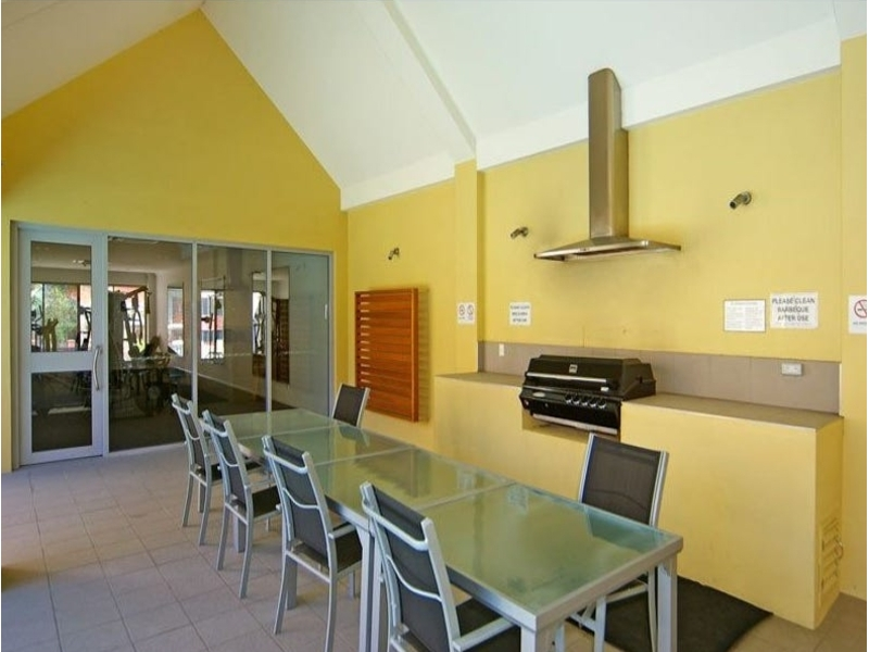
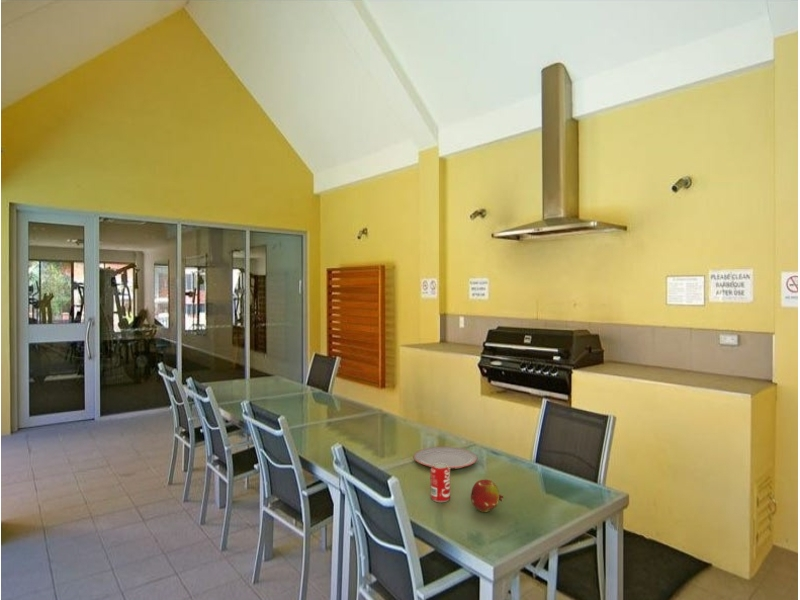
+ beverage can (440, 482)
+ plate (445, 458)
+ fruit (487, 495)
